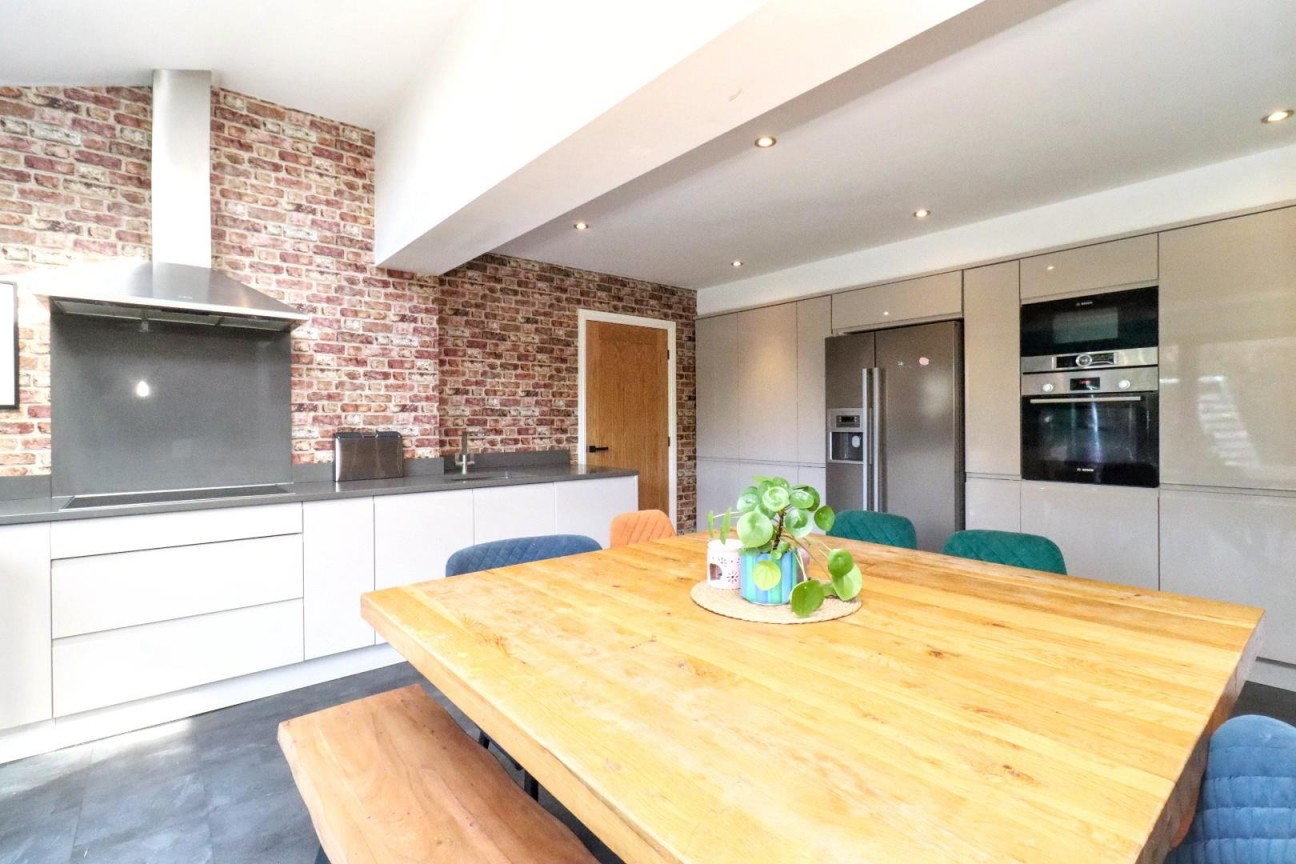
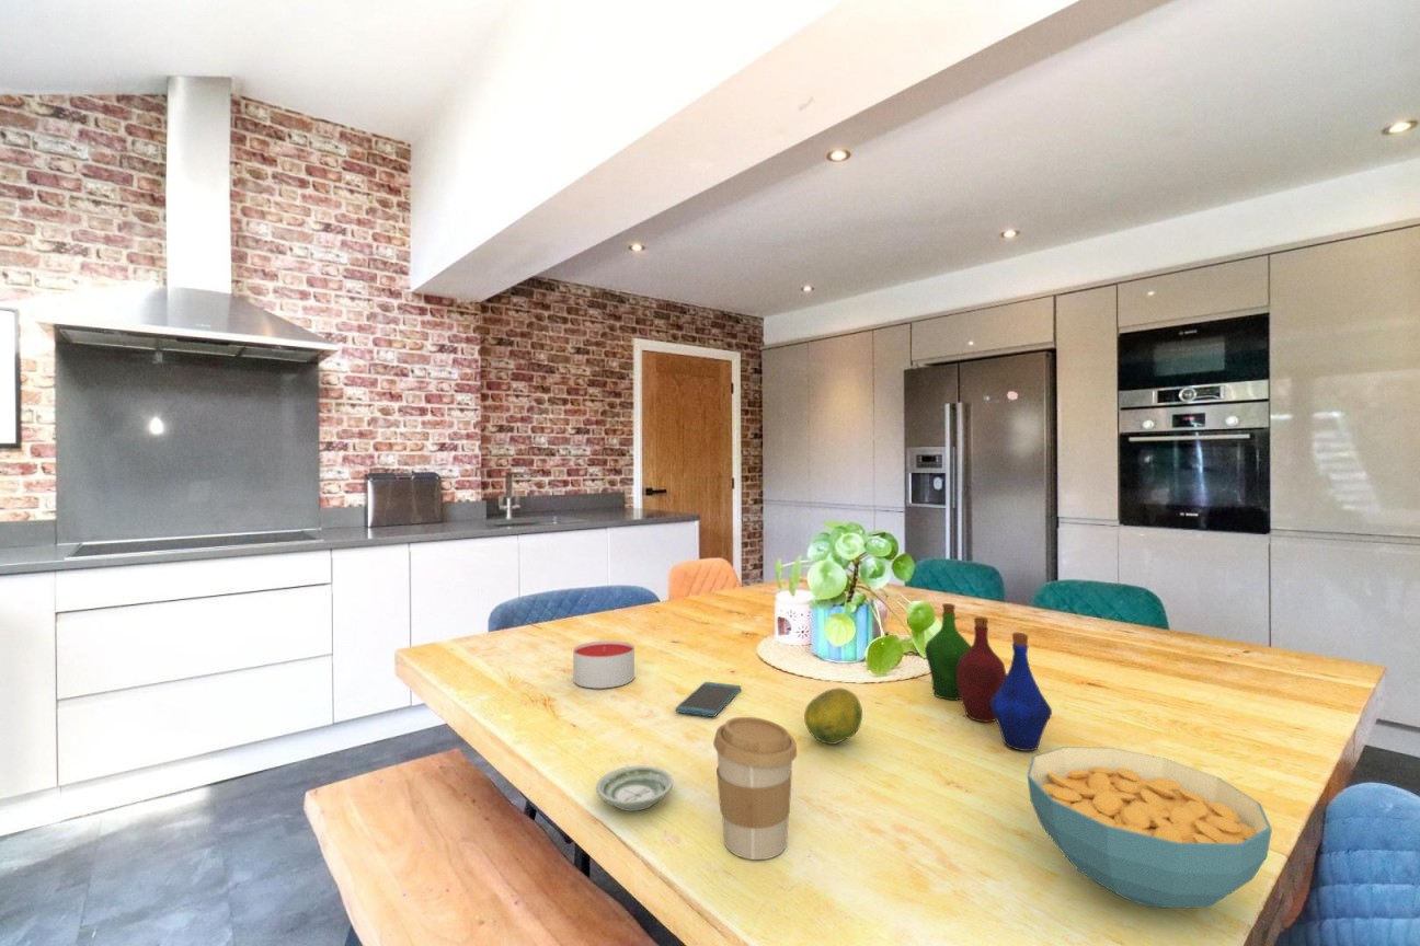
+ coffee cup (755, 783)
+ saucer (634, 791)
+ bottle (981, 667)
+ candle (604, 661)
+ smartphone (709, 697)
+ cereal bowl (1138, 838)
+ fruit (833, 715)
